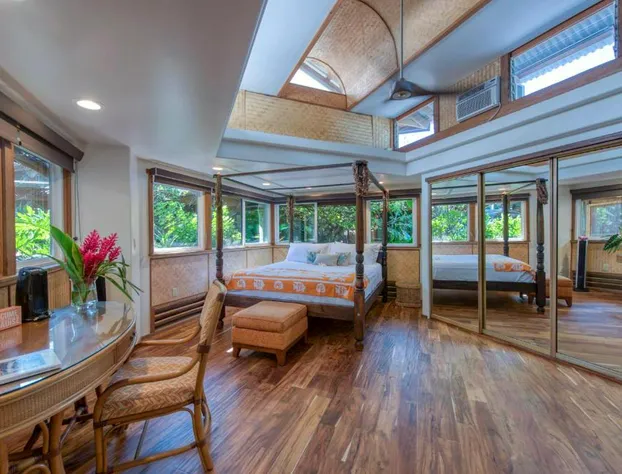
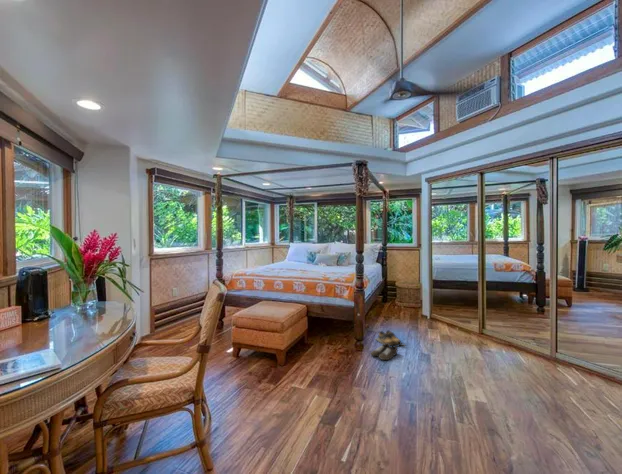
+ shoes (389, 337)
+ shoe (384, 351)
